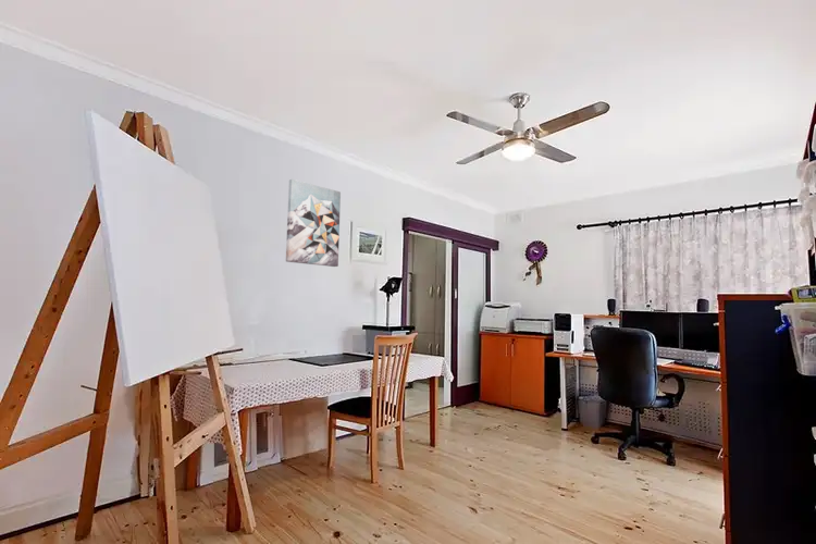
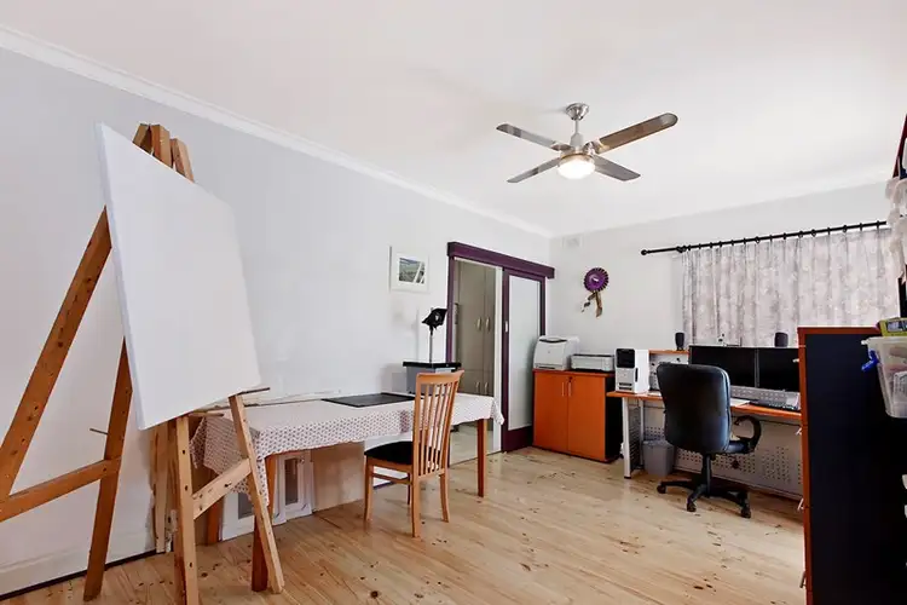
- wall art (314, 224)
